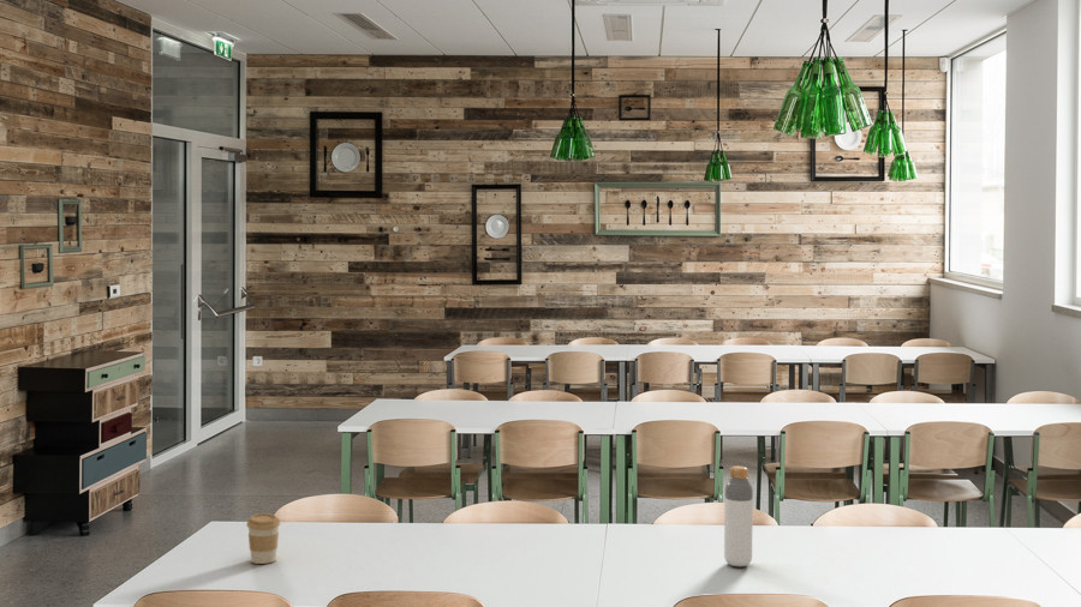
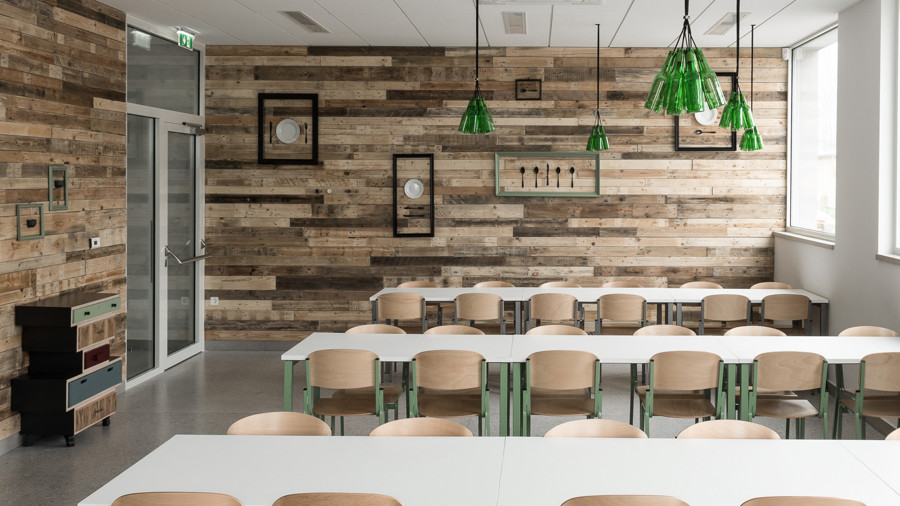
- coffee cup (263, 537)
- bottle (737, 516)
